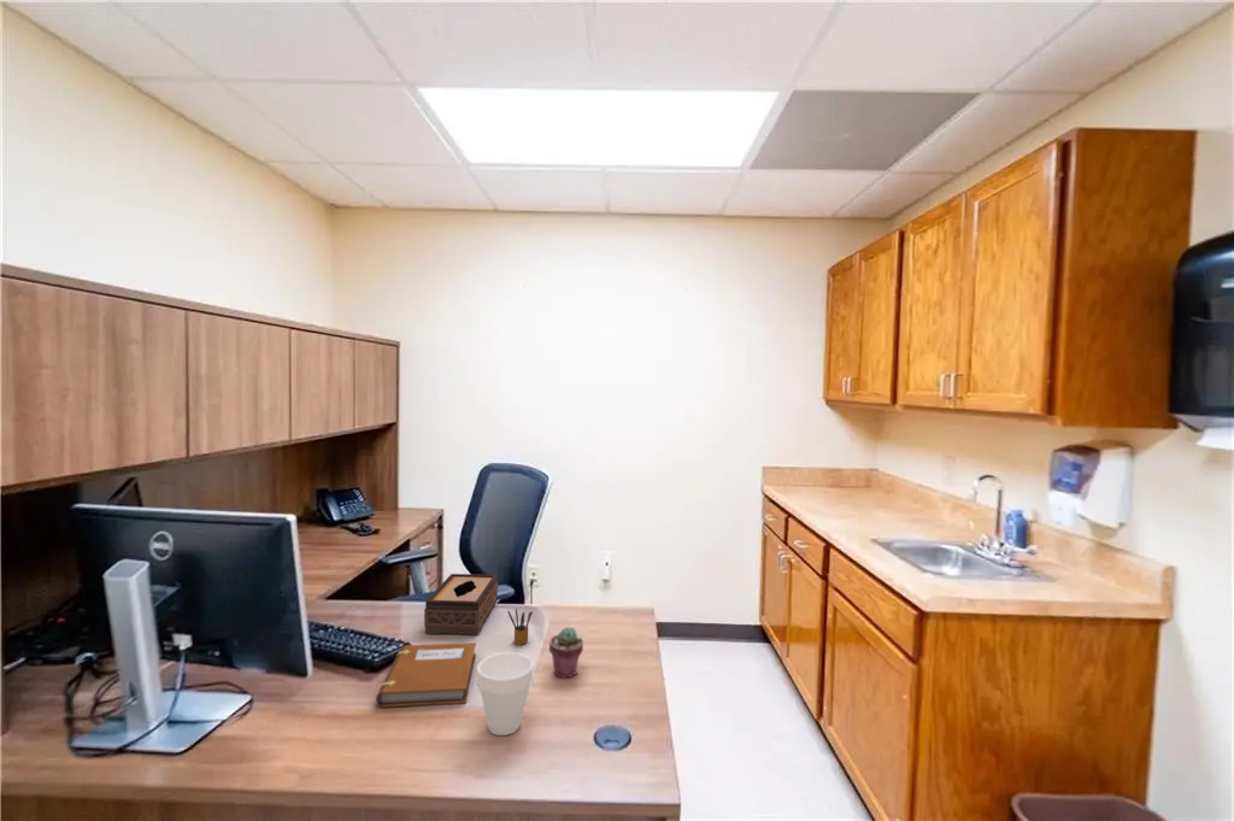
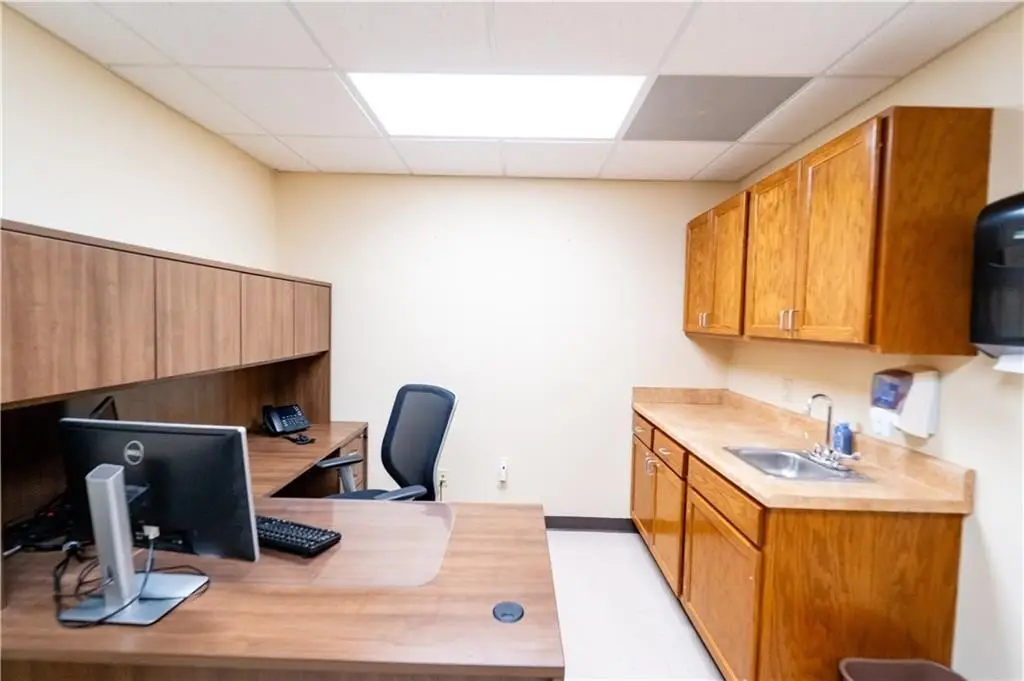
- pencil box (521, 624)
- potted succulent (565, 650)
- cup (504, 694)
- tissue box (463, 602)
- notebook (430, 670)
